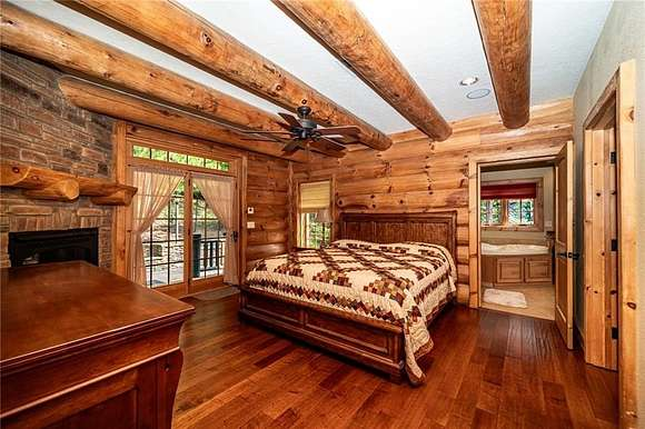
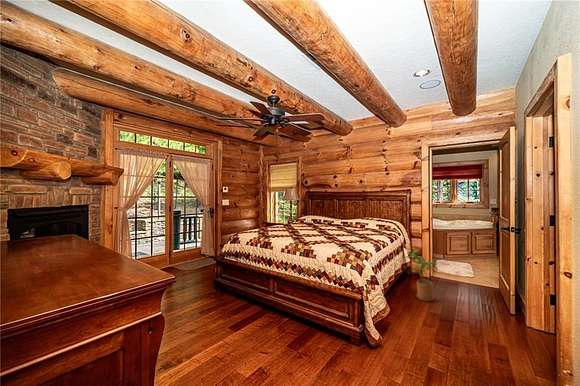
+ house plant (423, 274)
